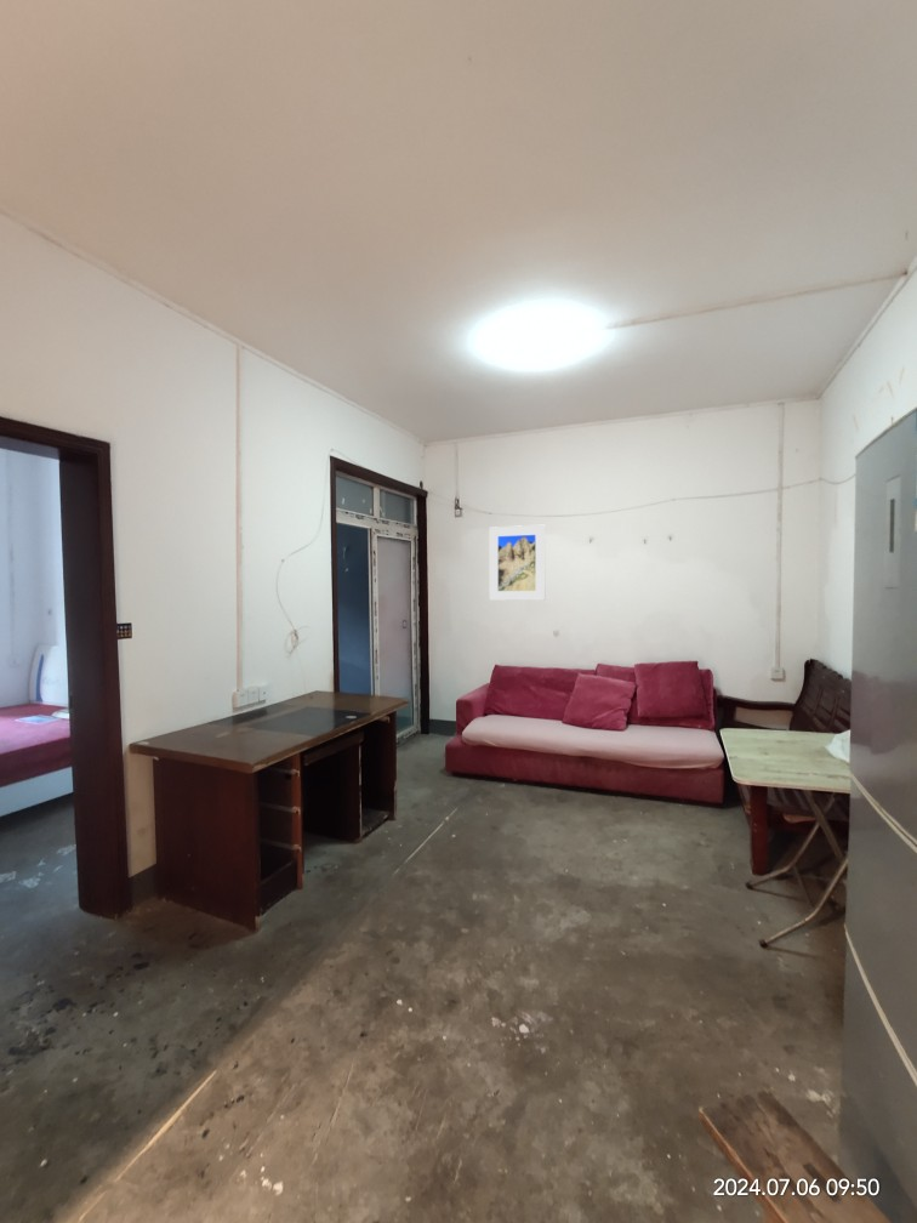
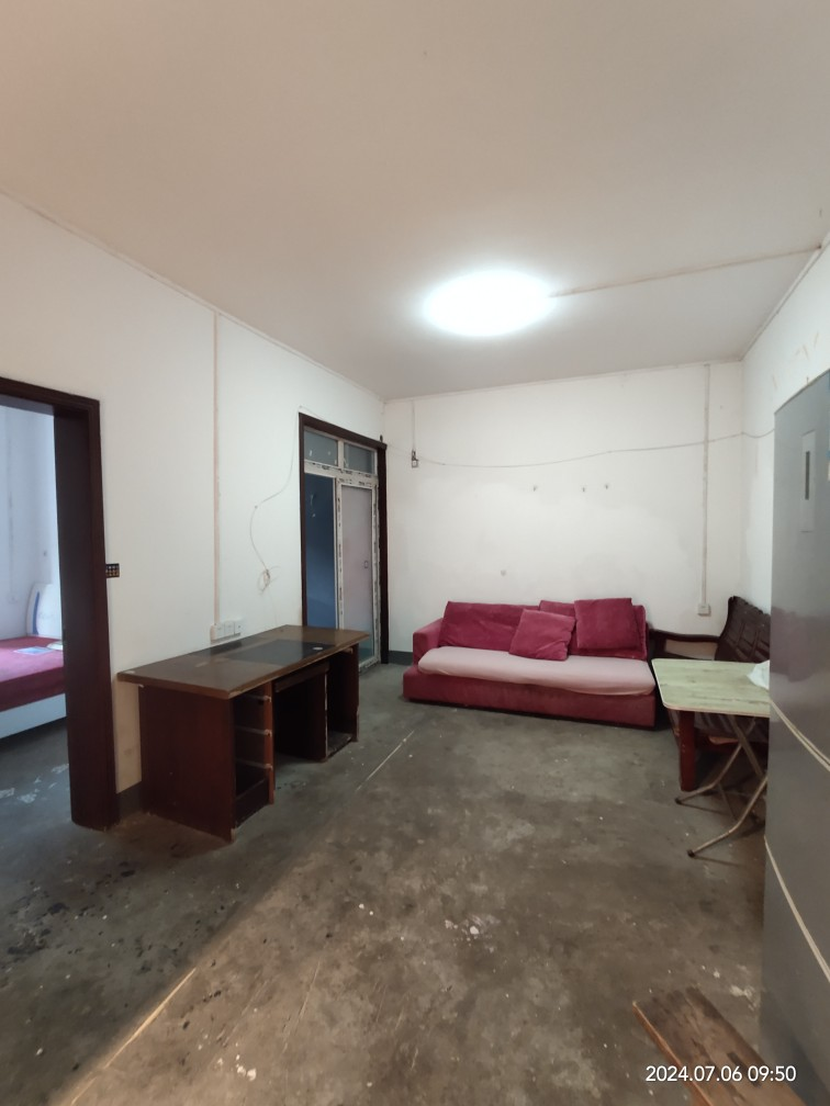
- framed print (516, 563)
